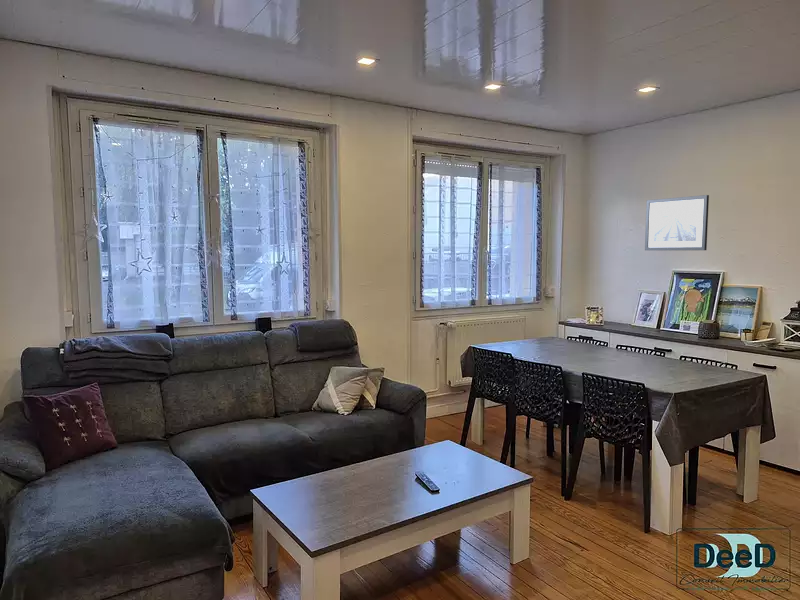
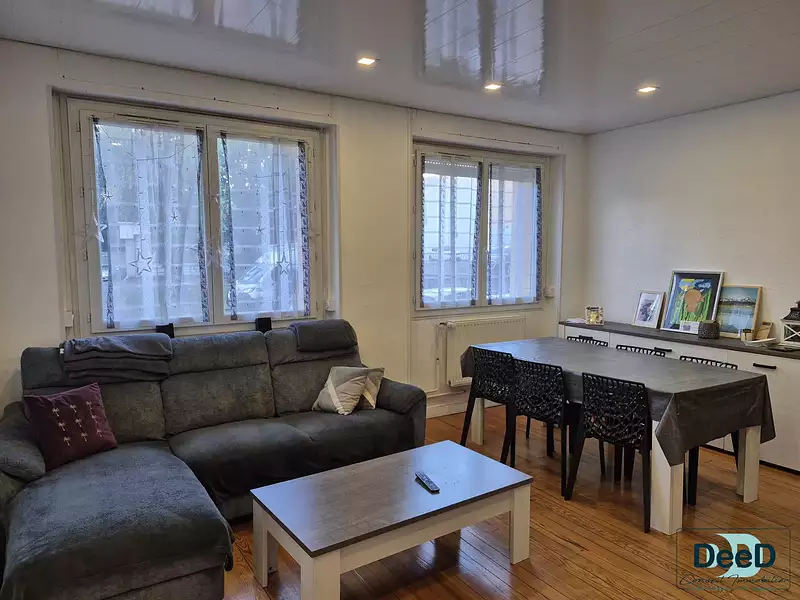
- wall art (675, 224)
